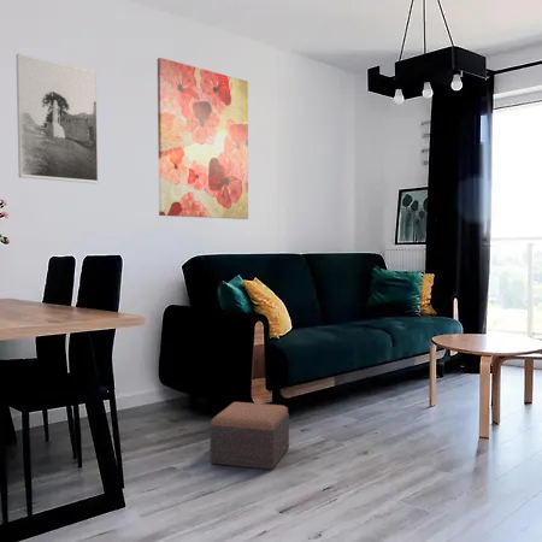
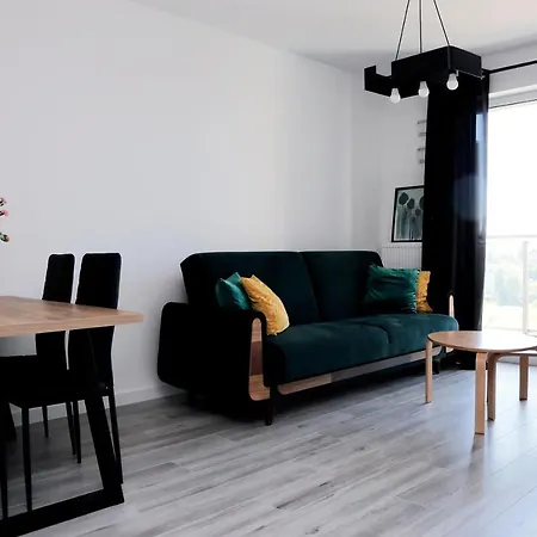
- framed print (59, 122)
- wall art (206, 143)
- footstool (251, 432)
